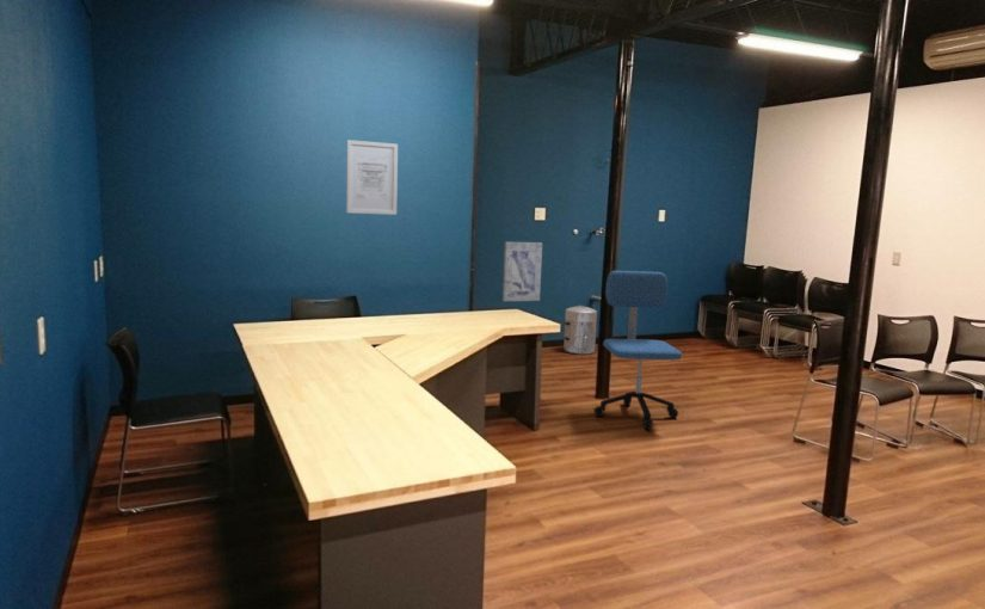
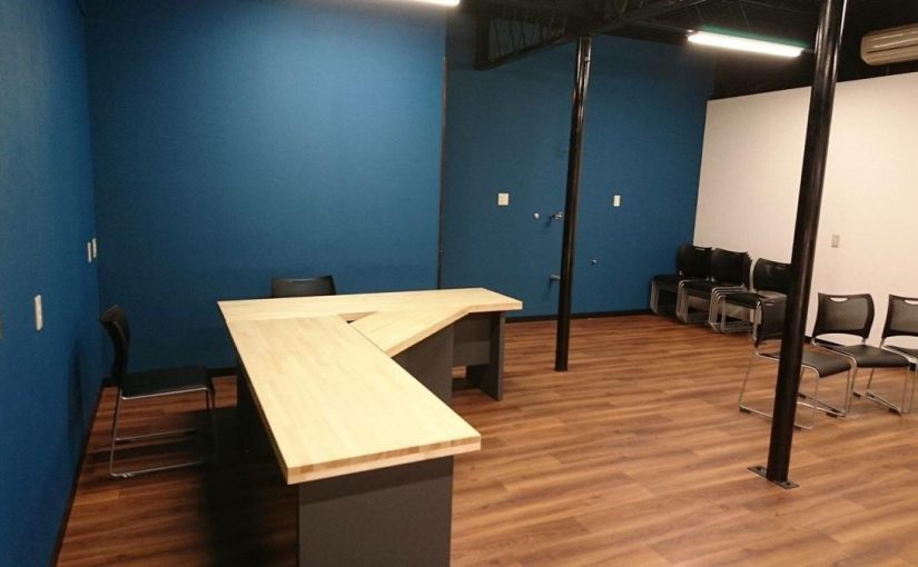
- wall art (522, 271)
- waste bin (580, 327)
- wall art (373, 178)
- office chair (640, 346)
